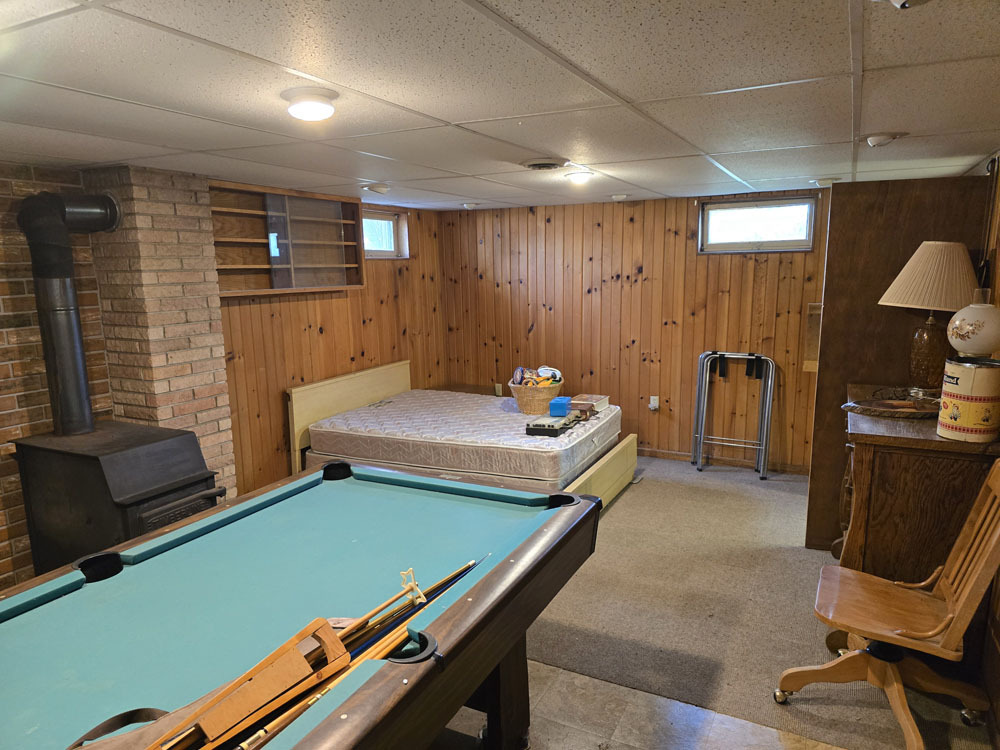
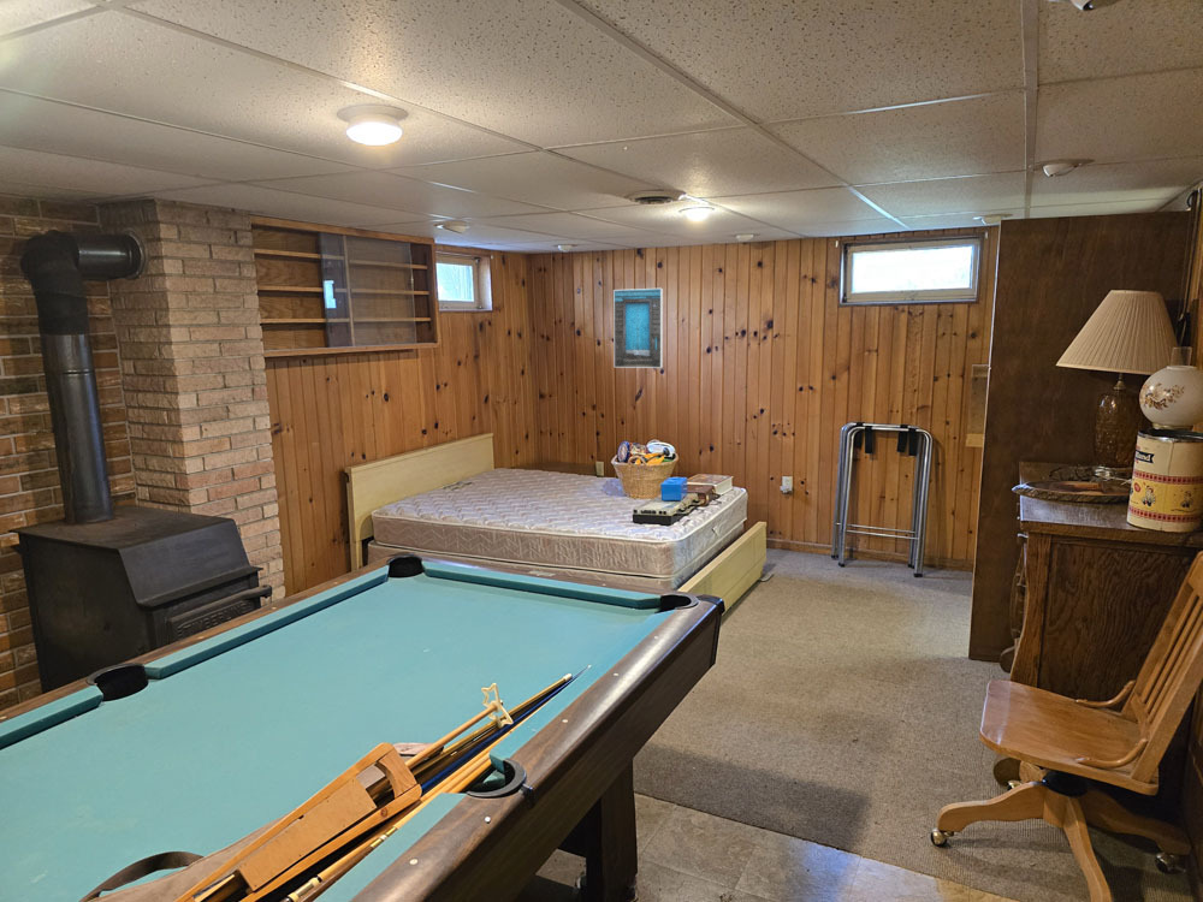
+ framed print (638, 328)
